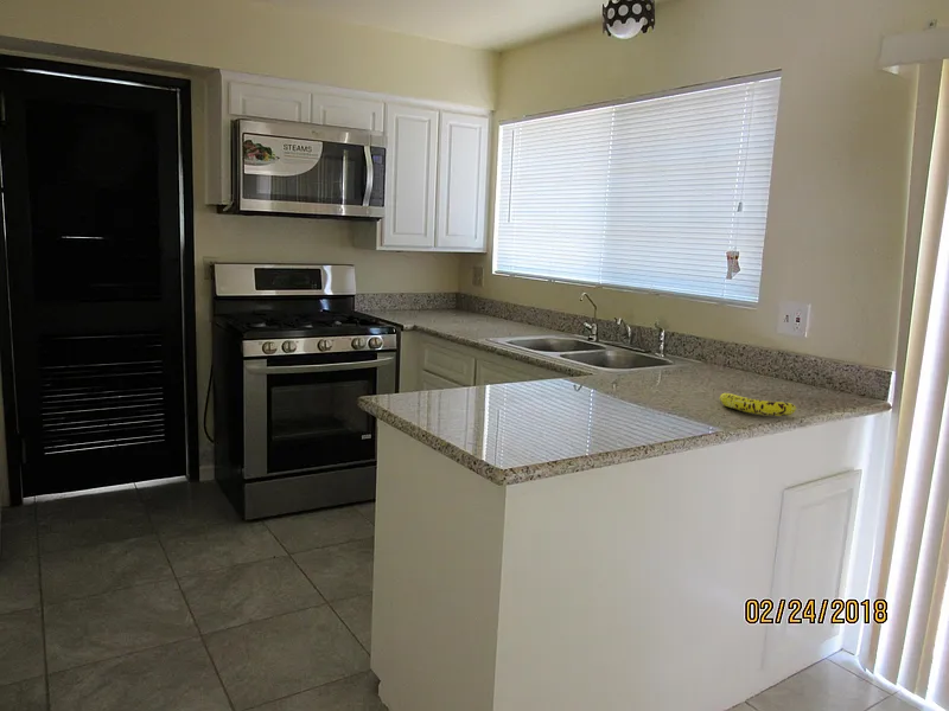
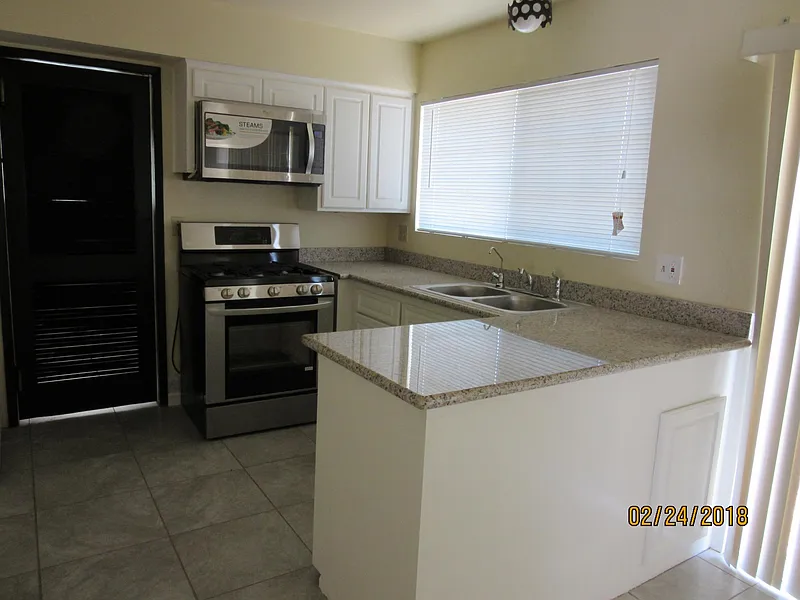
- fruit (756, 403)
